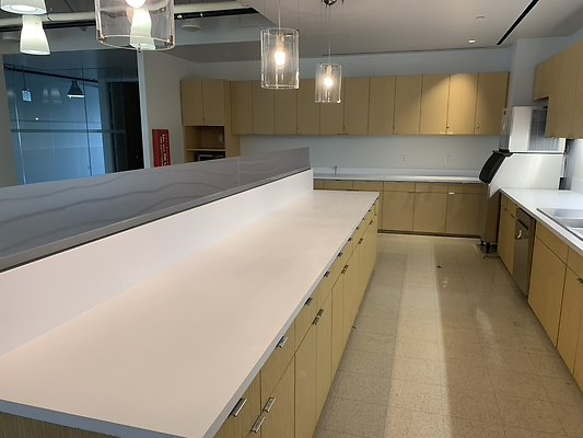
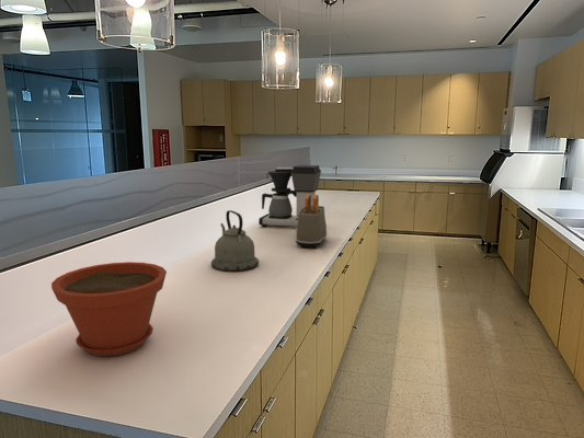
+ coffee maker (293, 194)
+ toaster (311, 219)
+ kettle (231, 238)
+ plant pot (114, 310)
